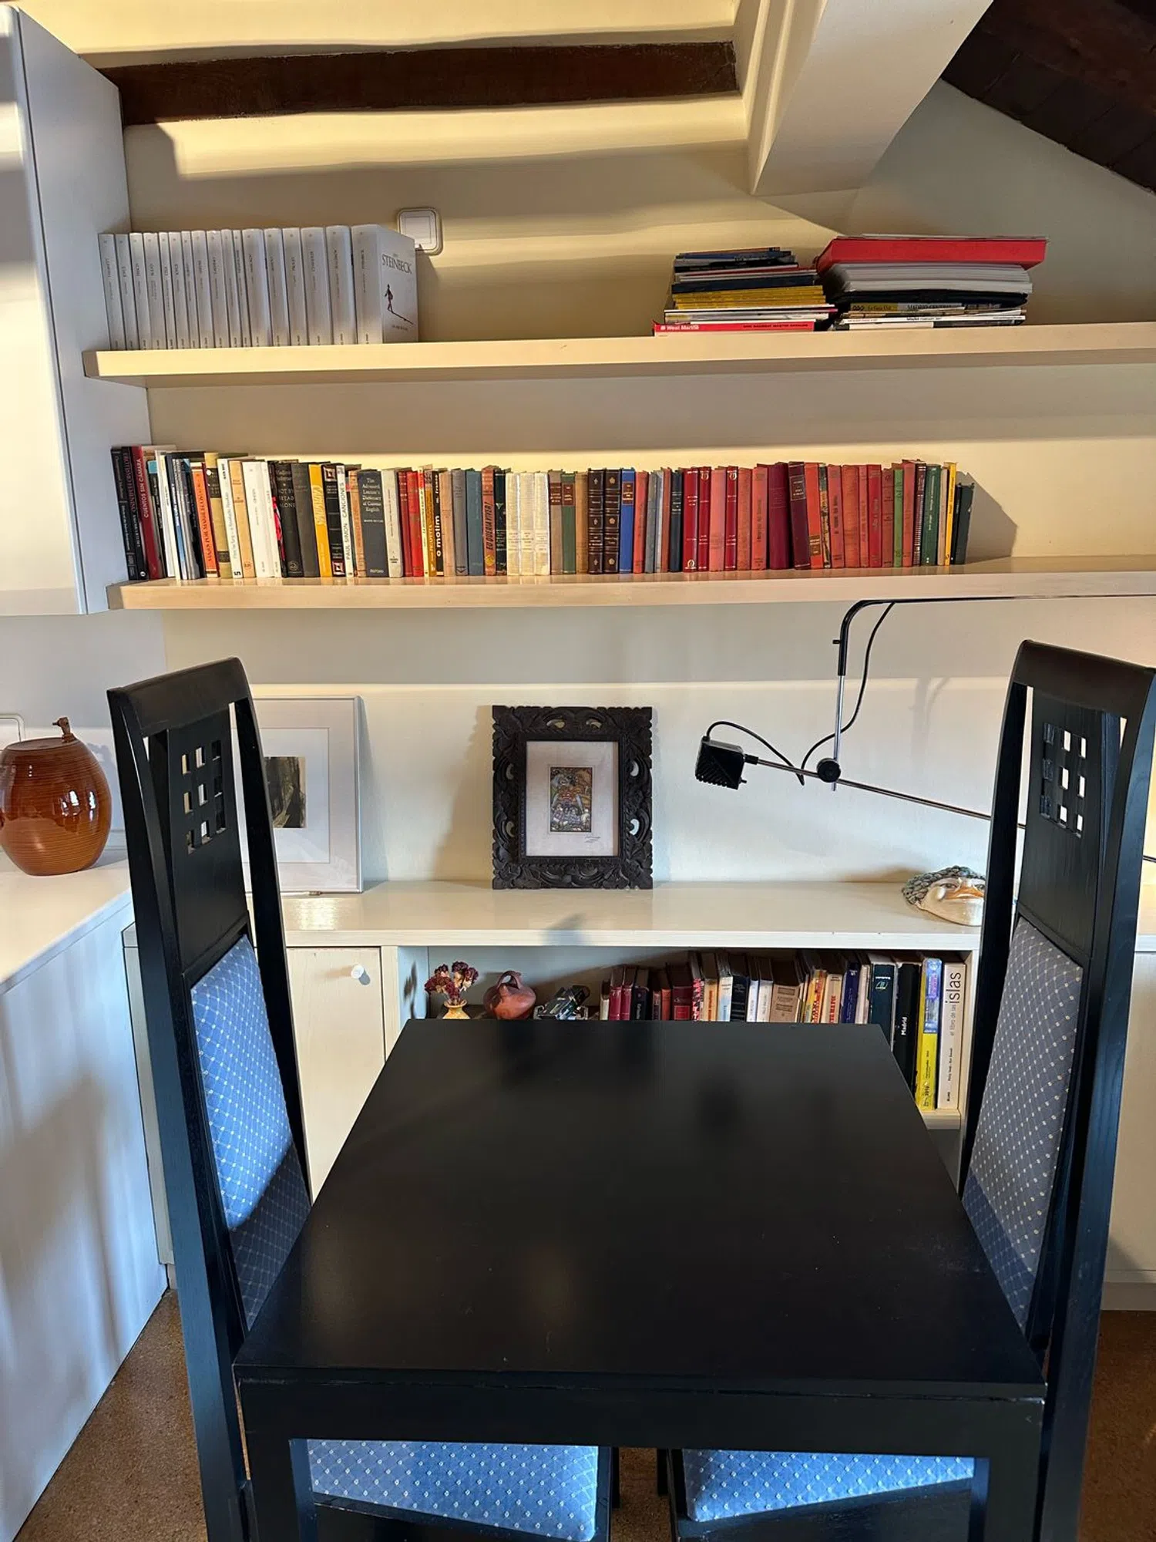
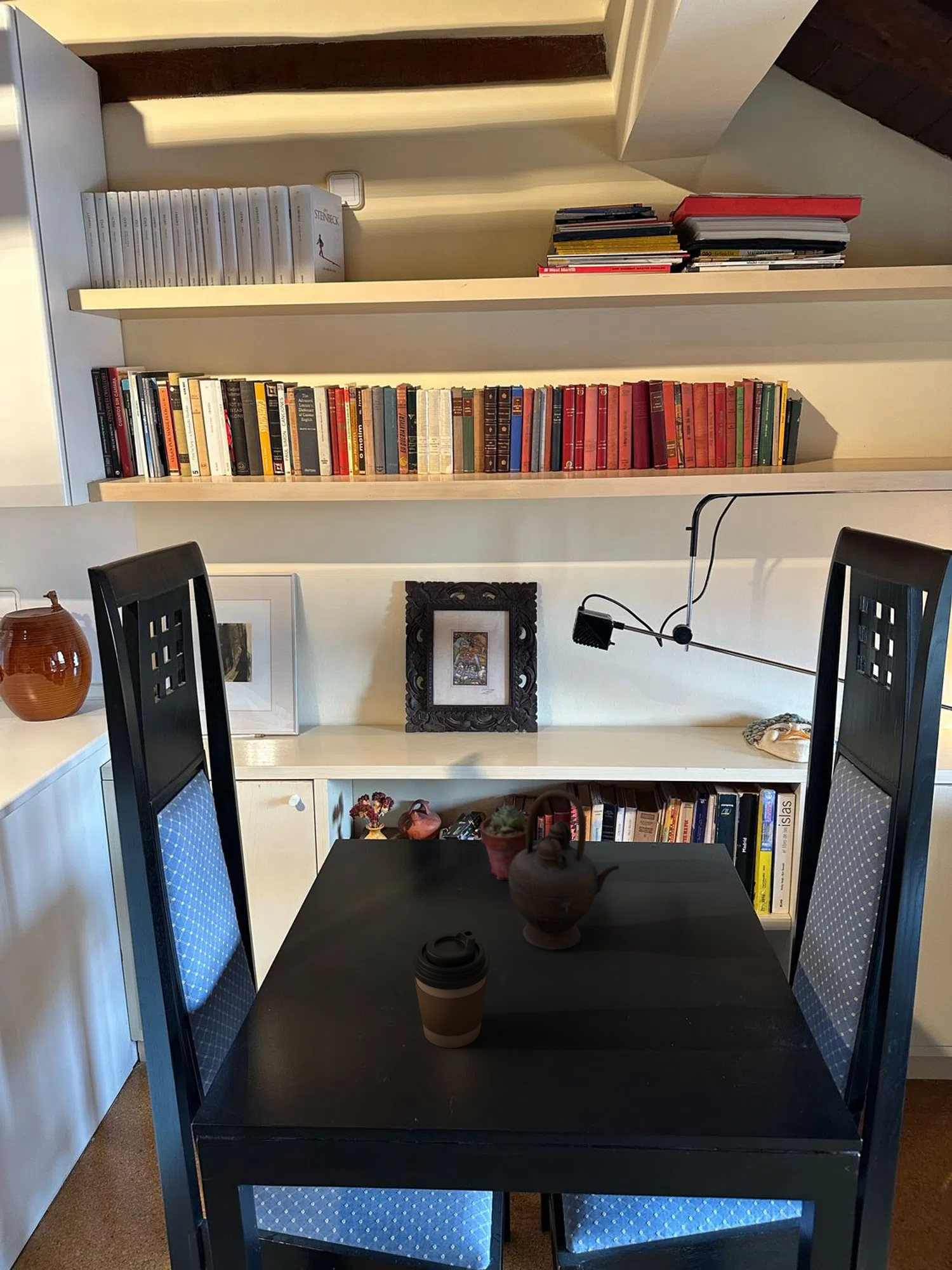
+ teapot (563, 867)
+ coffee cup (451, 984)
+ potted succulent (508, 838)
